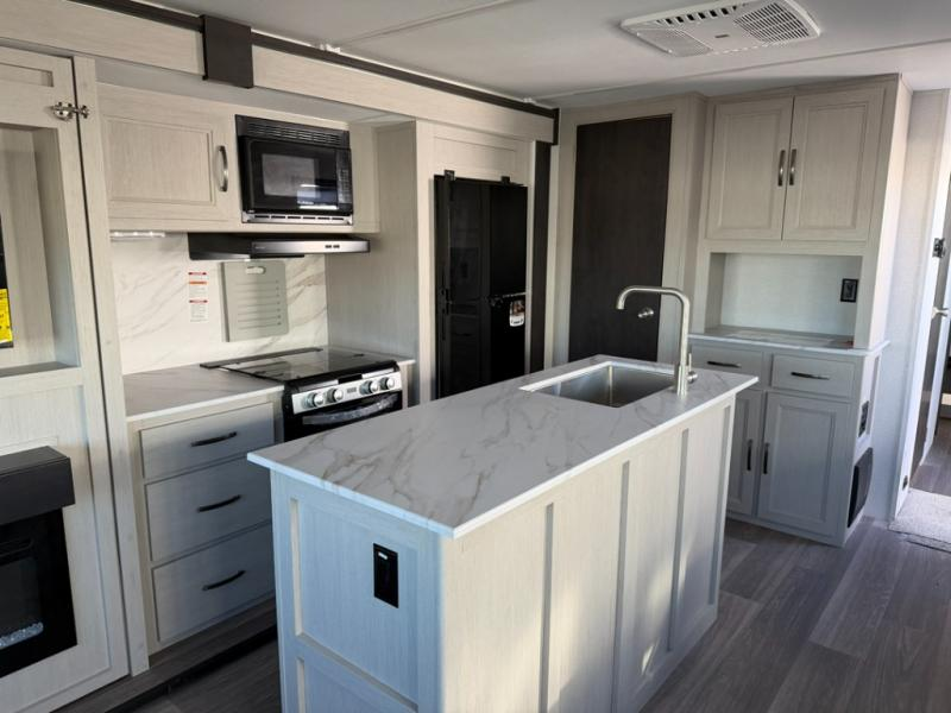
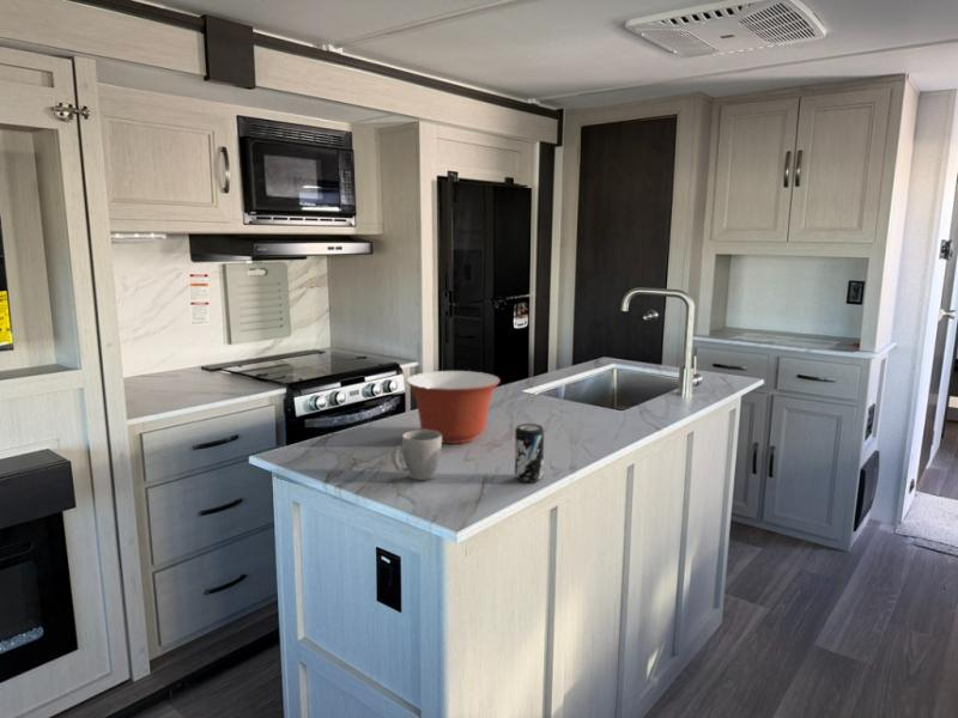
+ beverage can (528, 452)
+ mug (416, 456)
+ mixing bowl (453, 408)
